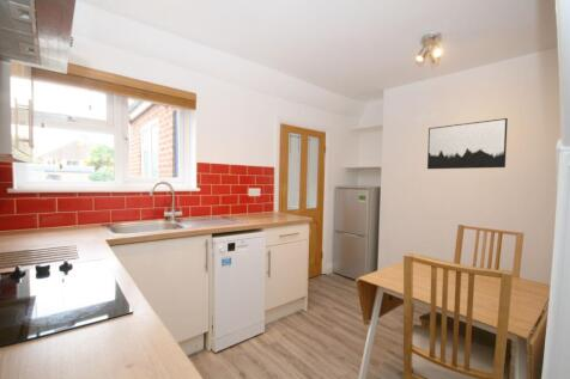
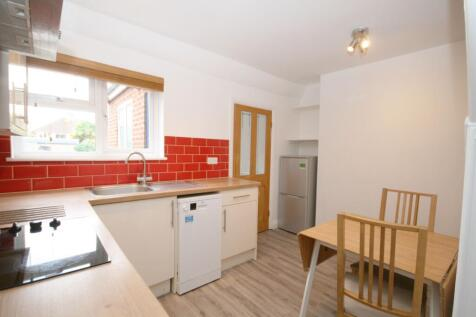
- wall art (463, 146)
